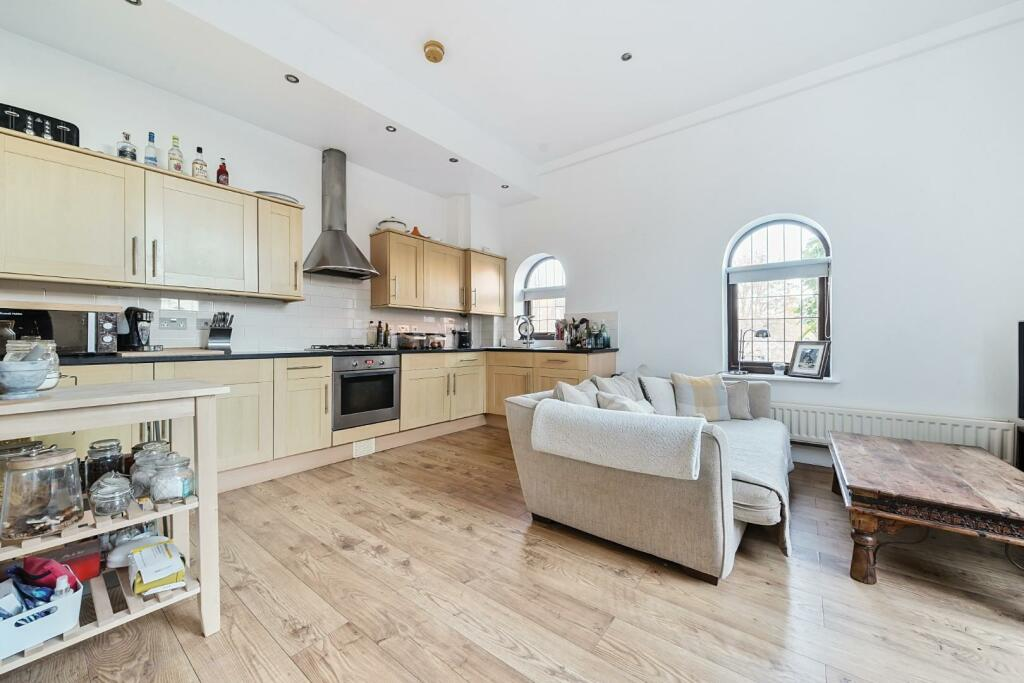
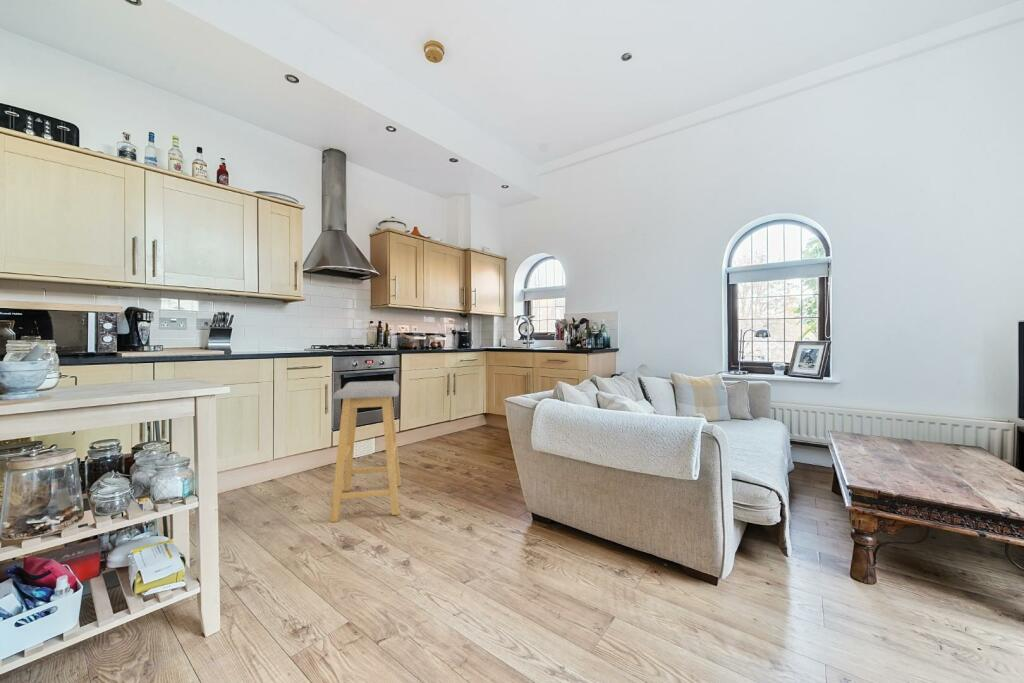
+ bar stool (354, 440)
